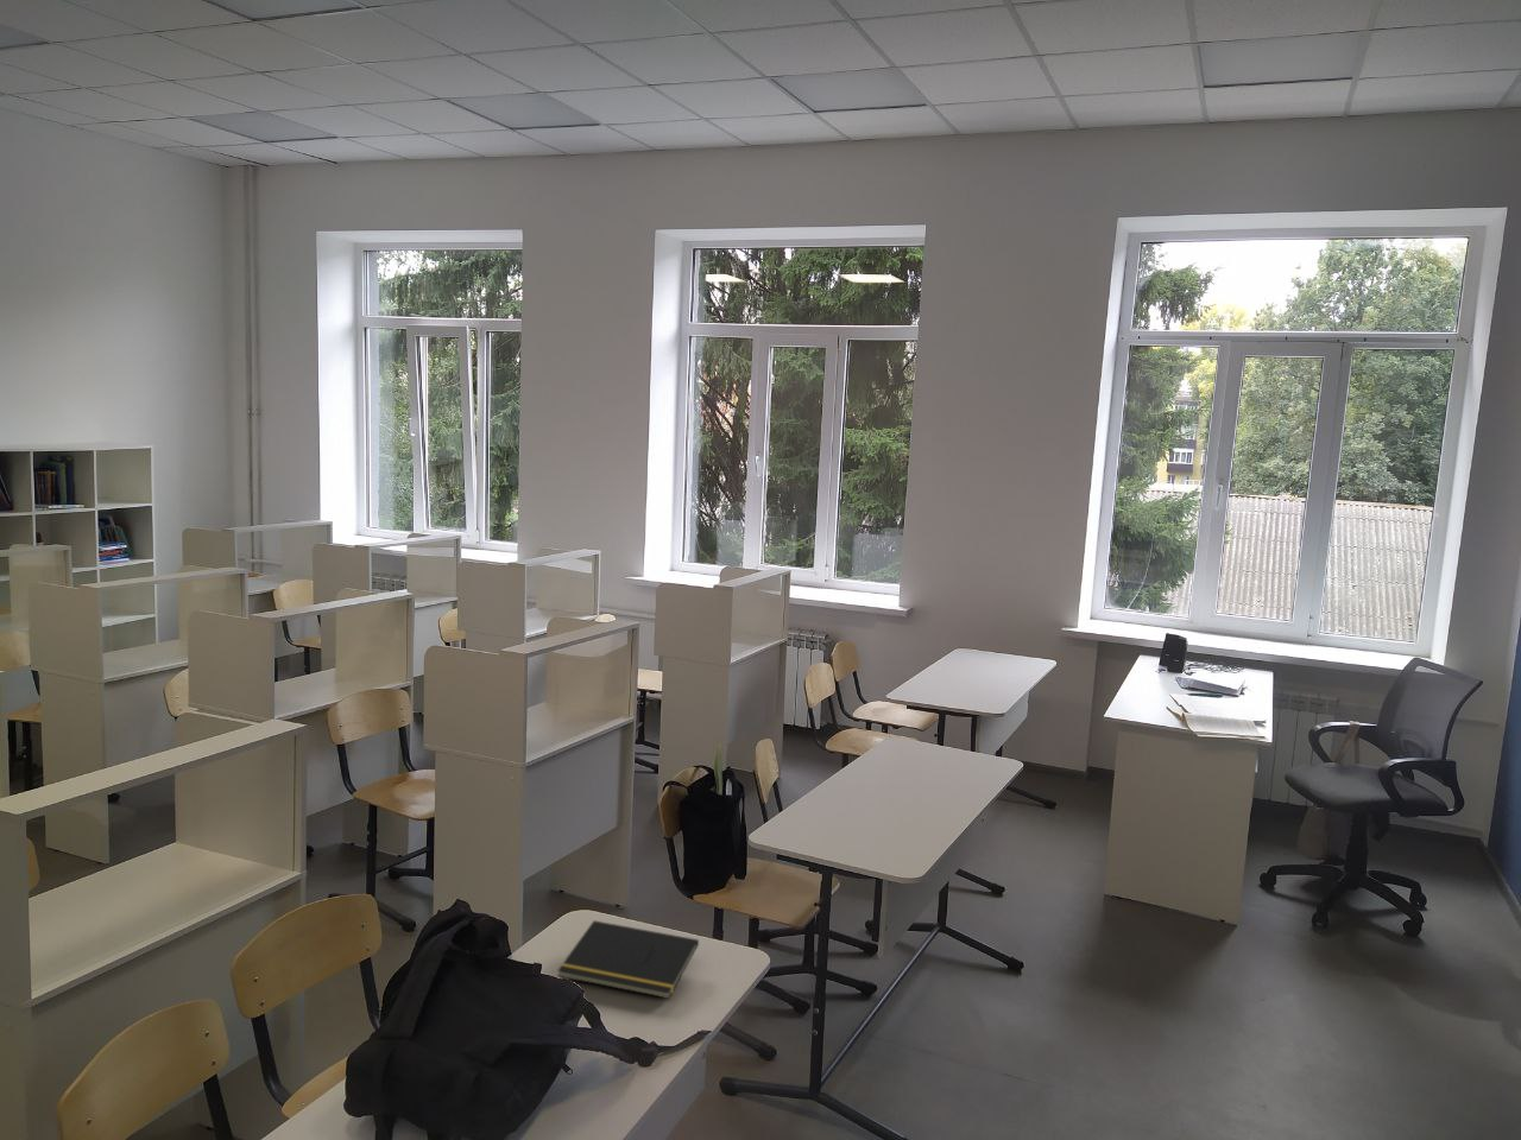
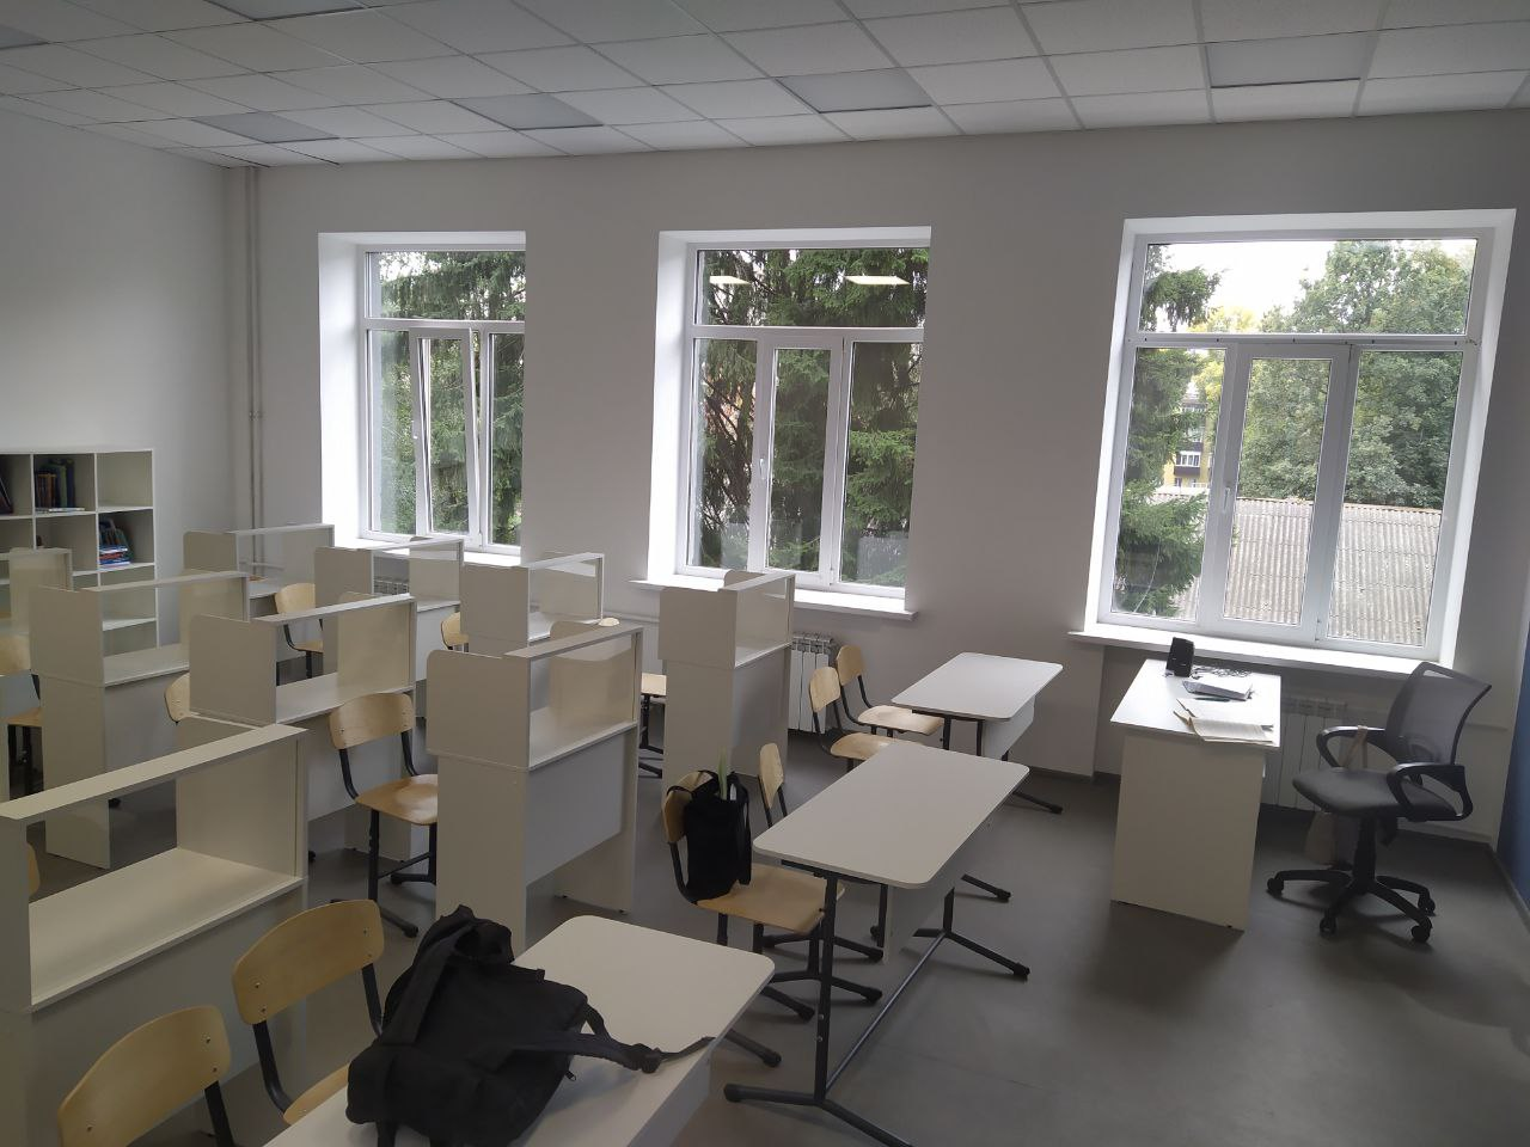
- notepad (629, 957)
